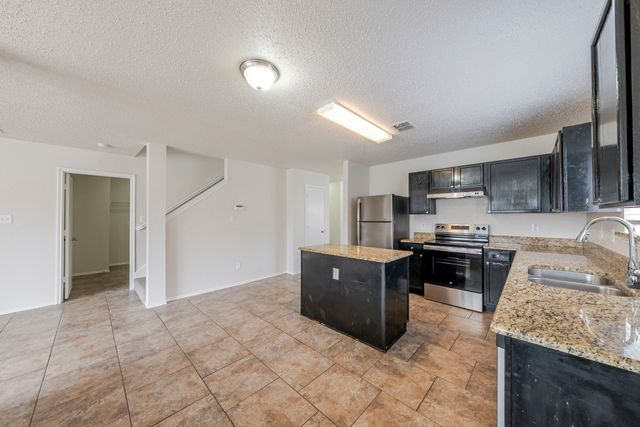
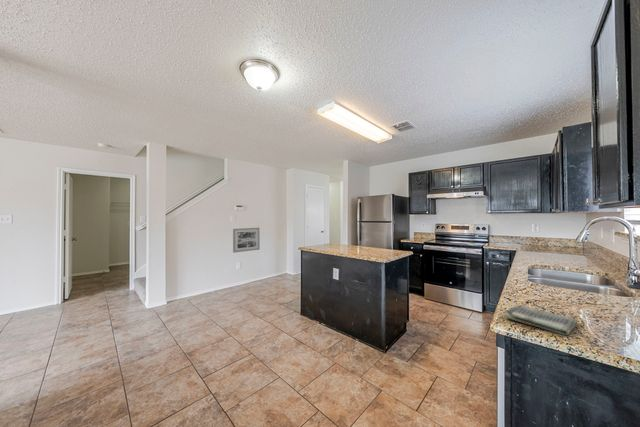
+ dish towel (539, 316)
+ wall art (246, 239)
